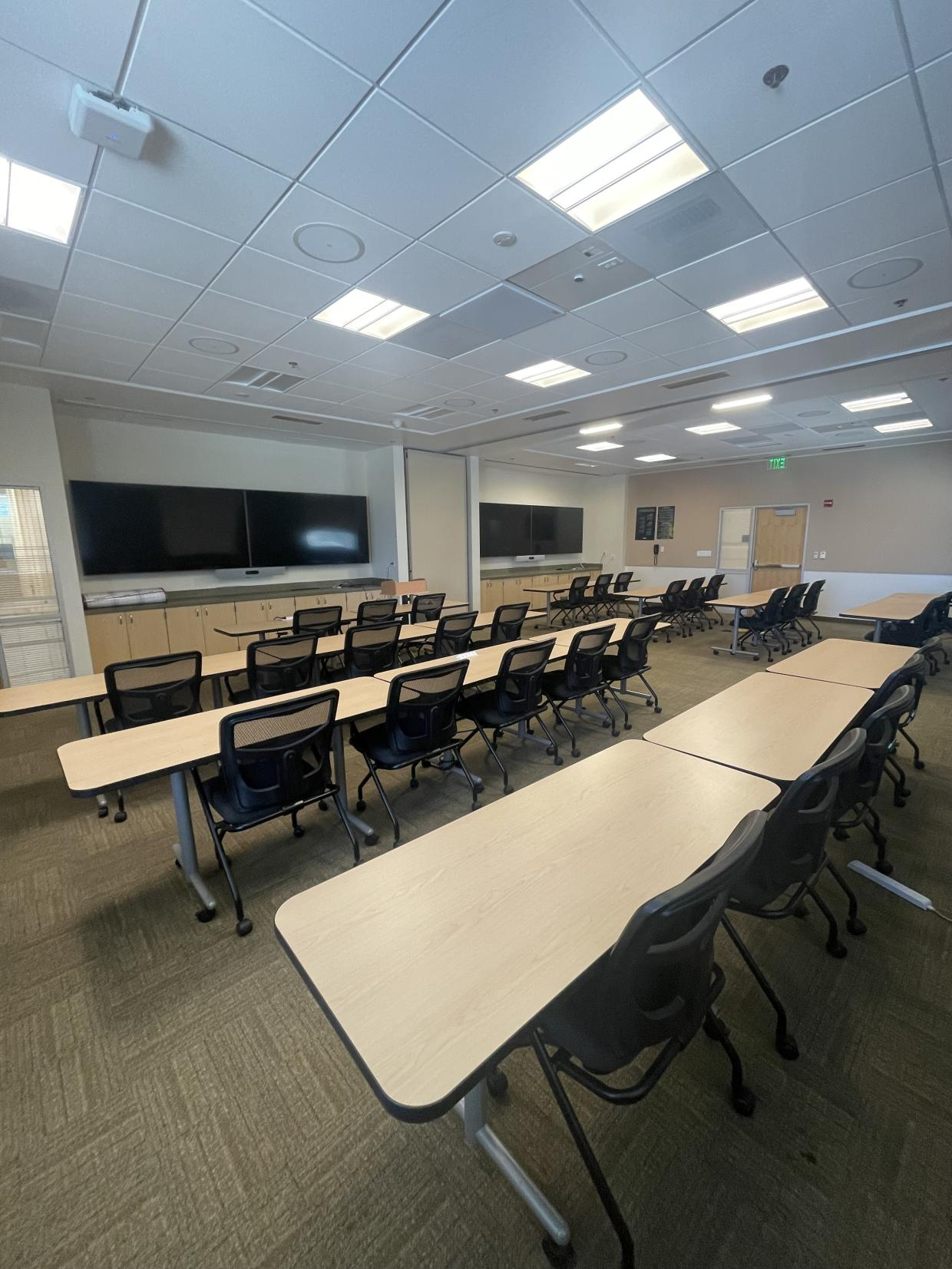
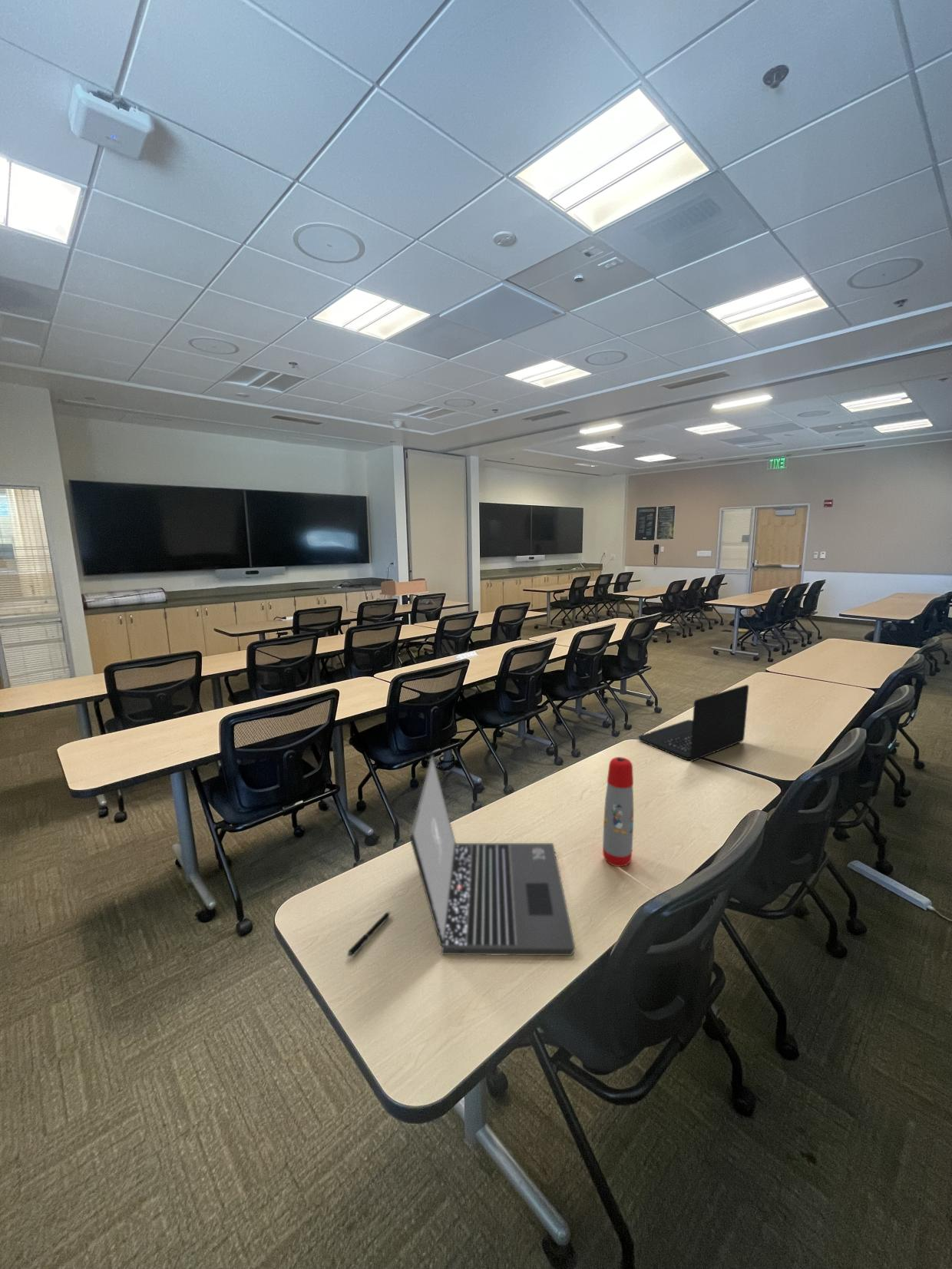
+ pen (371, 931)
+ laptop (493, 843)
+ water bottle (619, 810)
+ laptop (693, 712)
